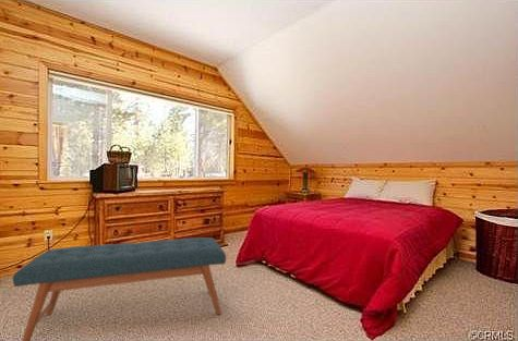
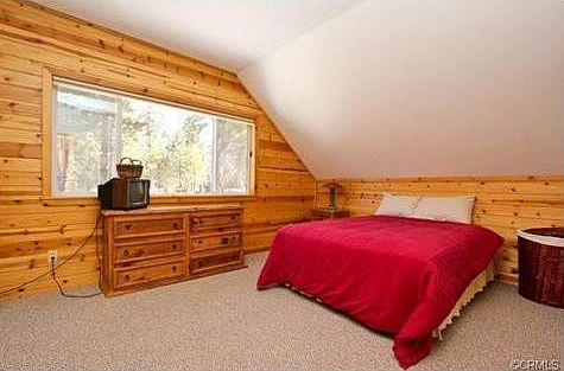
- bench (134, 280)
